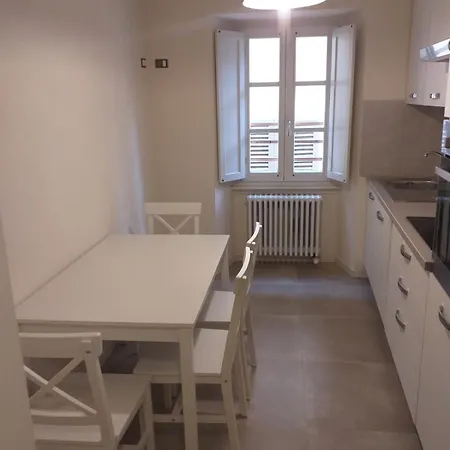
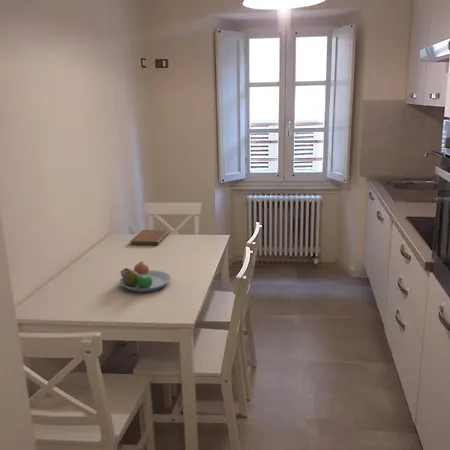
+ notebook (150, 237)
+ fruit bowl (143, 275)
